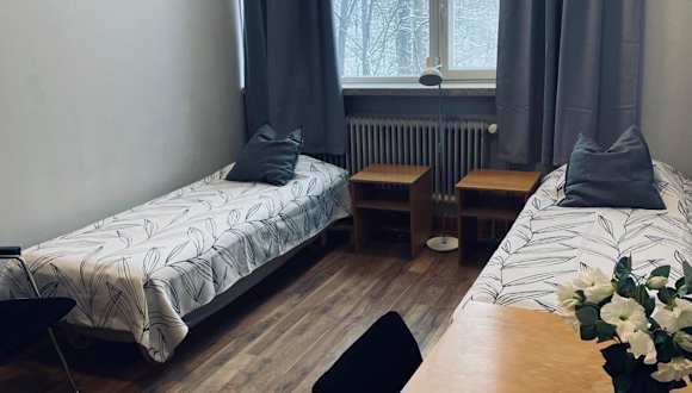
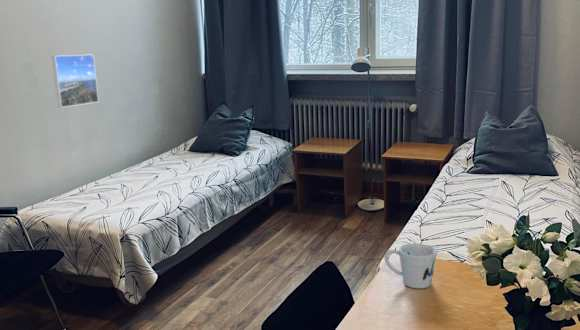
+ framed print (76, 80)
+ mug (409, 265)
